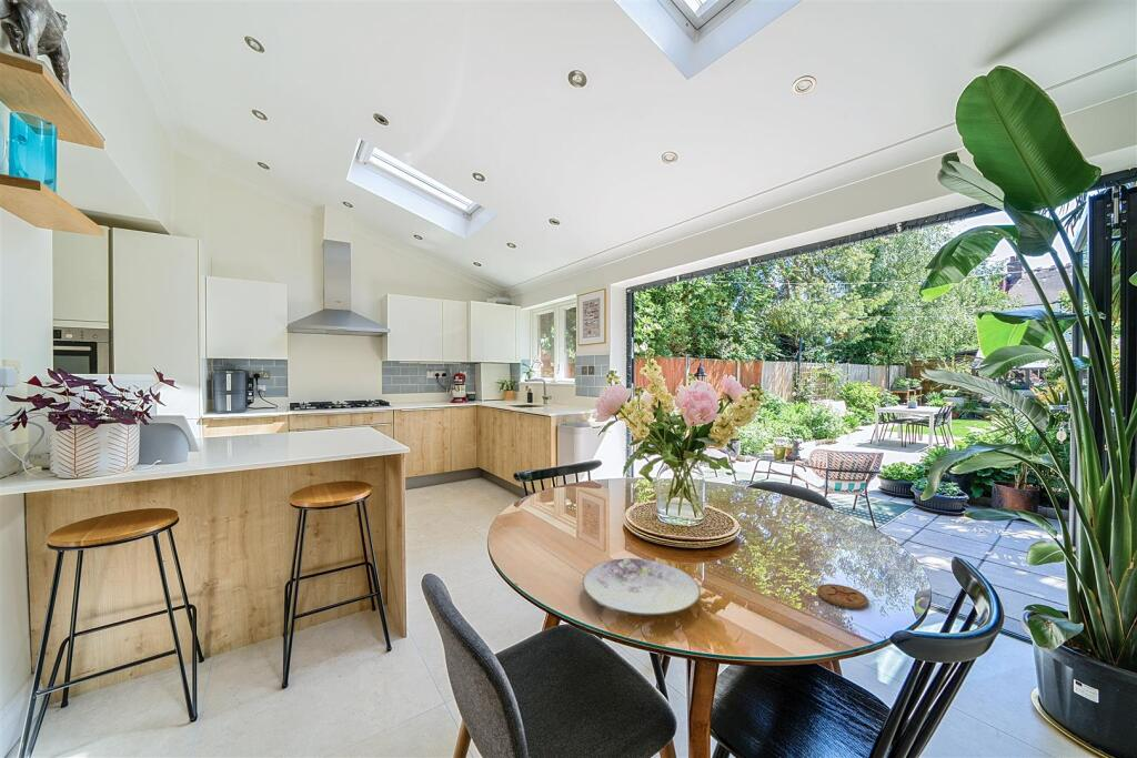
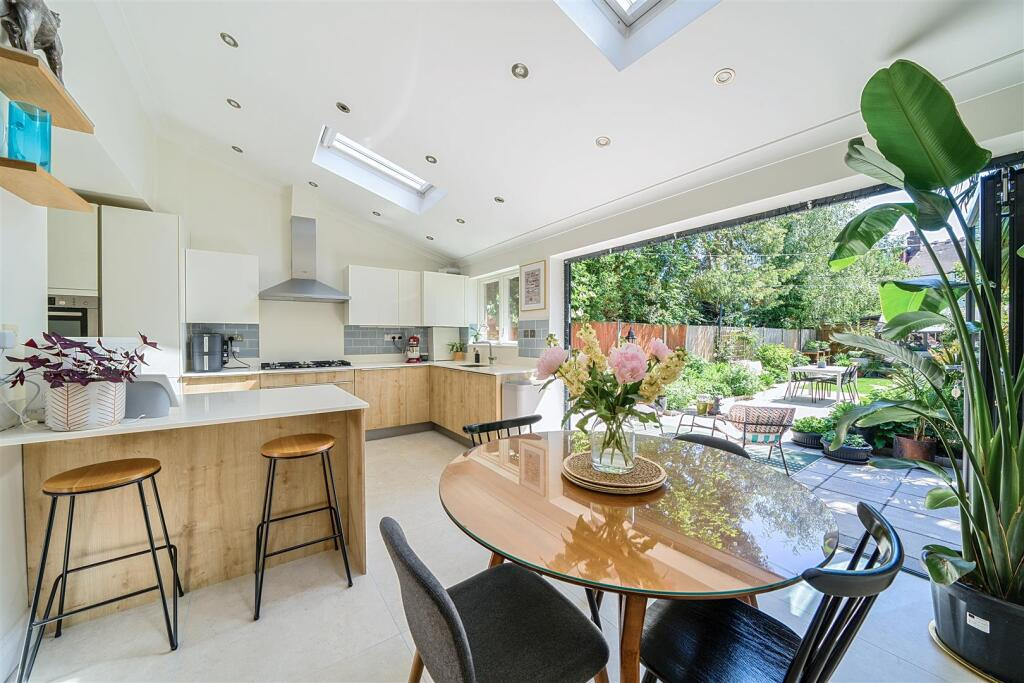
- coaster (842, 595)
- plate (640, 588)
